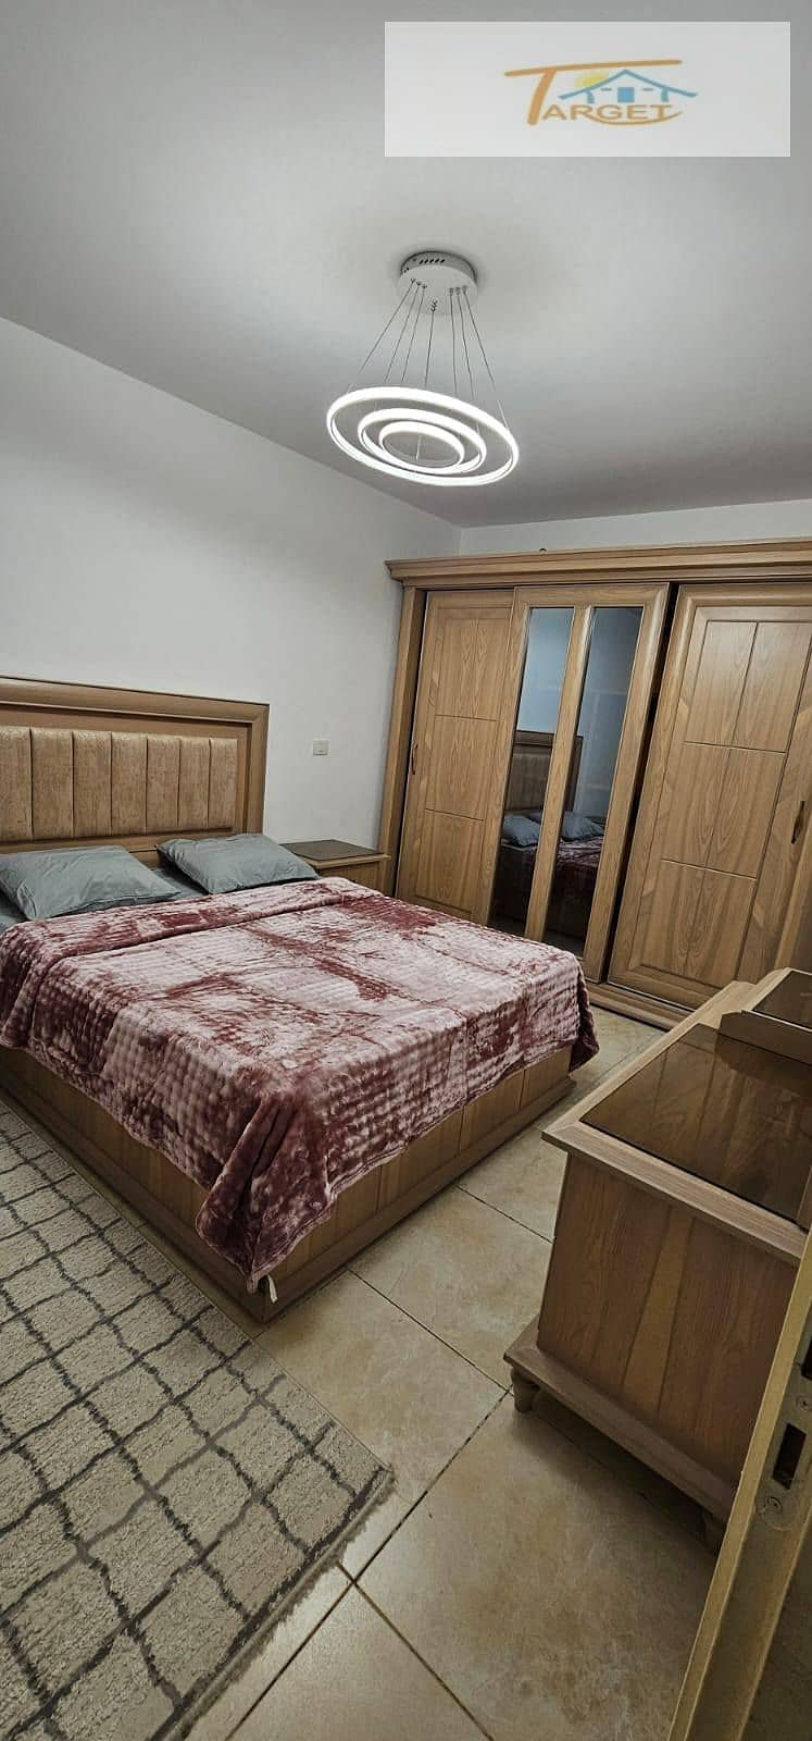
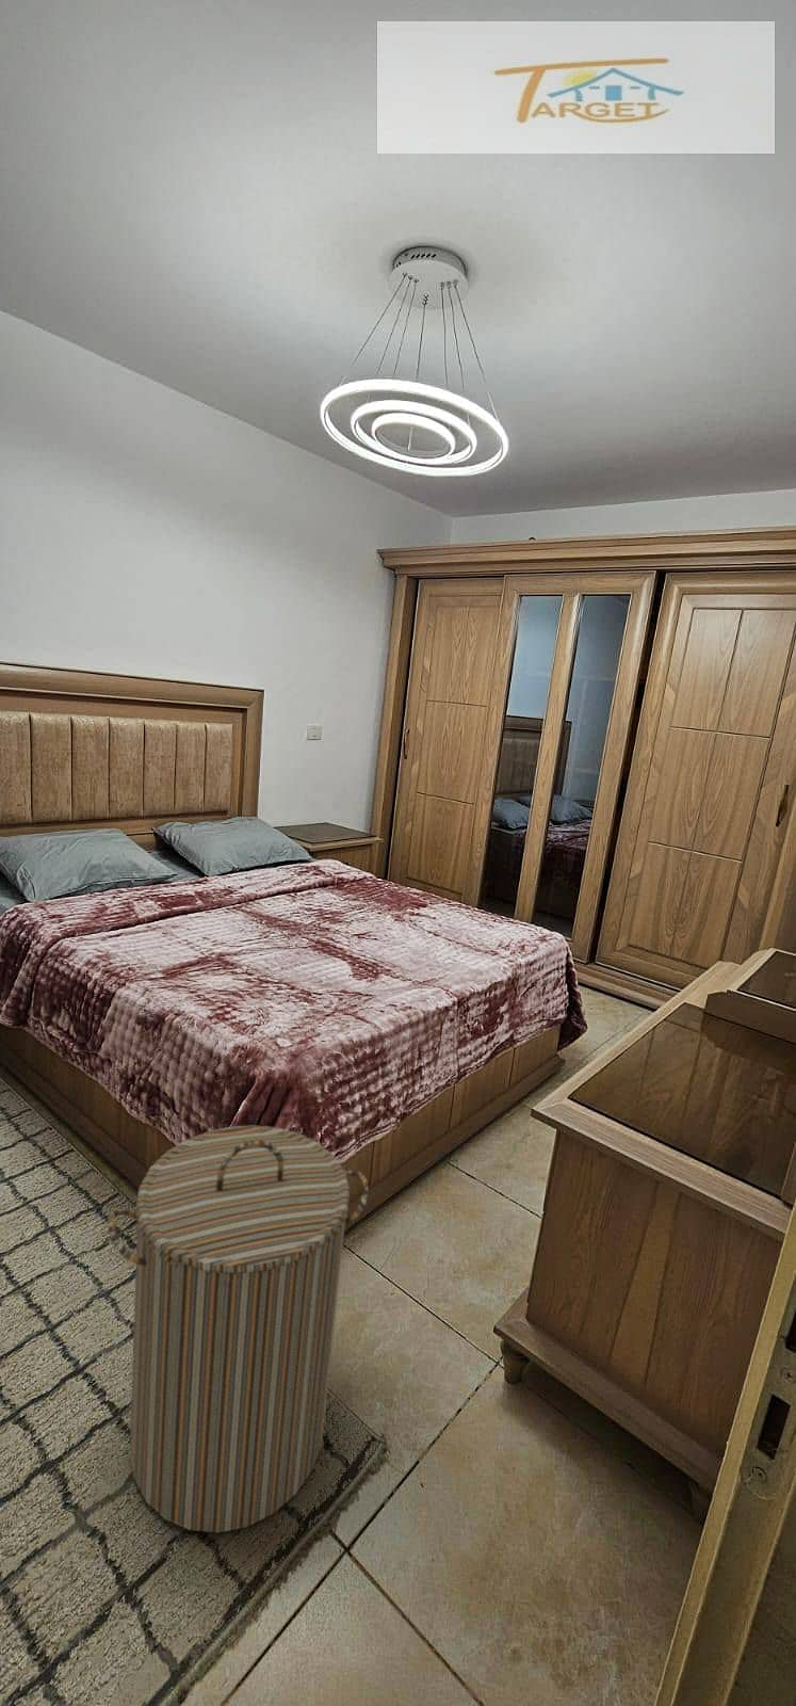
+ laundry hamper (239, 1291)
